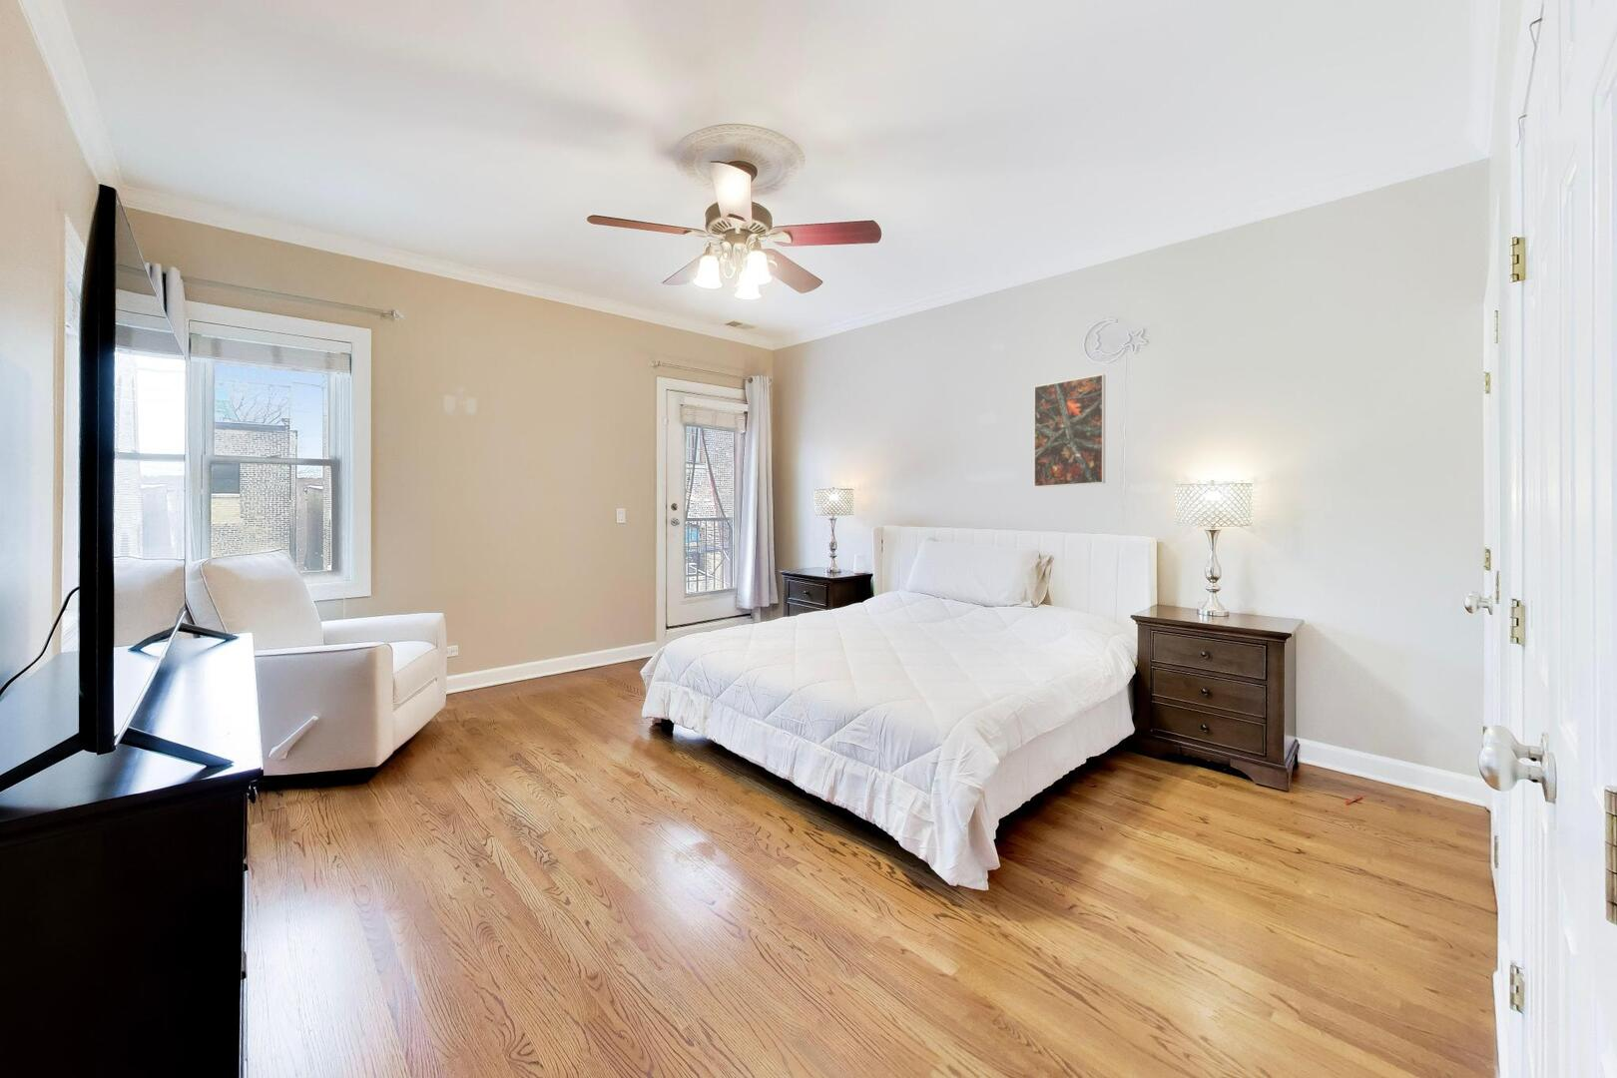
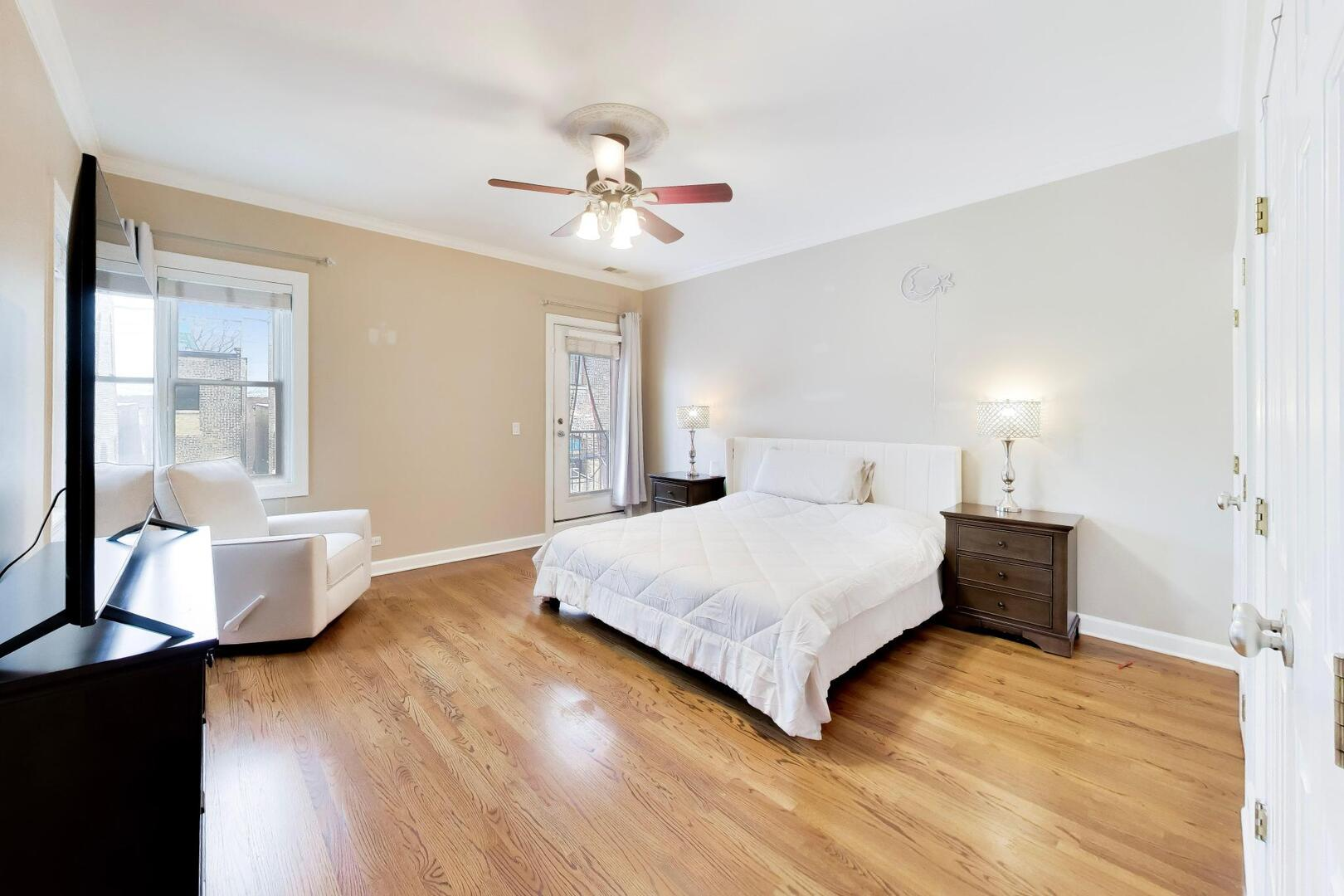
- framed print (1068, 432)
